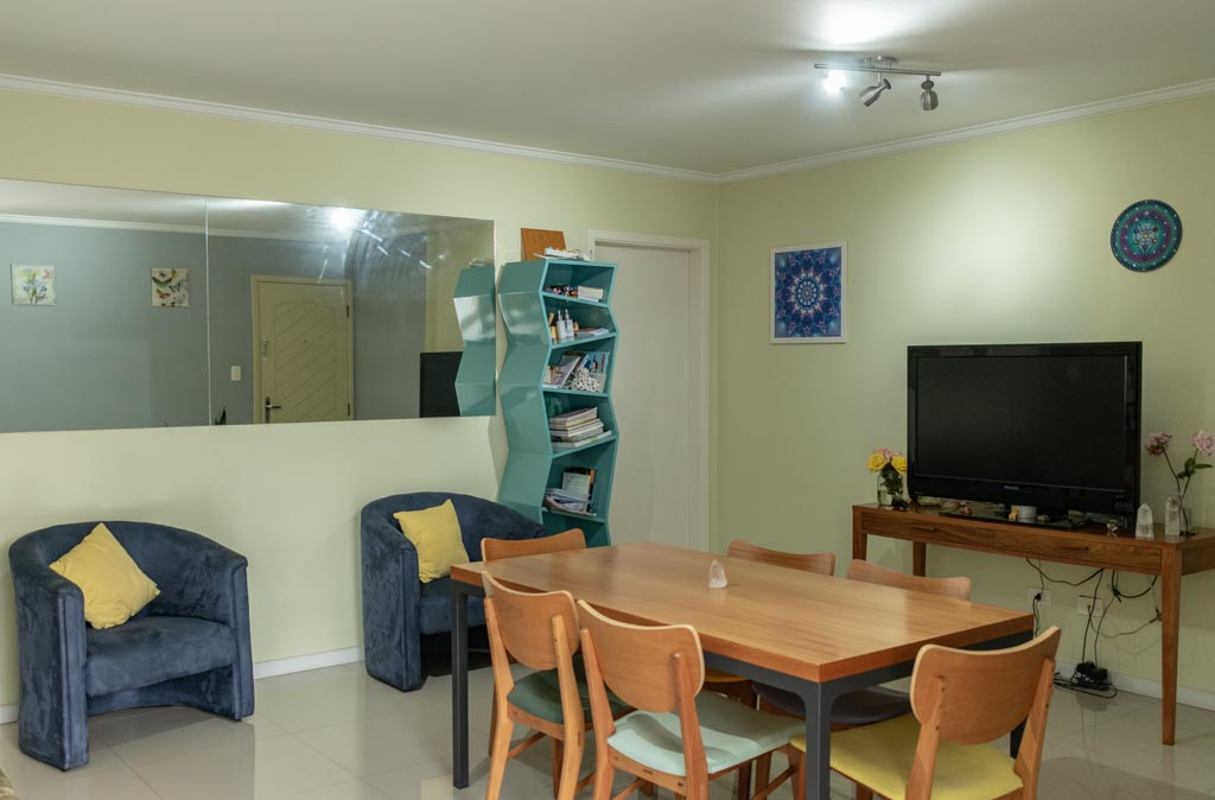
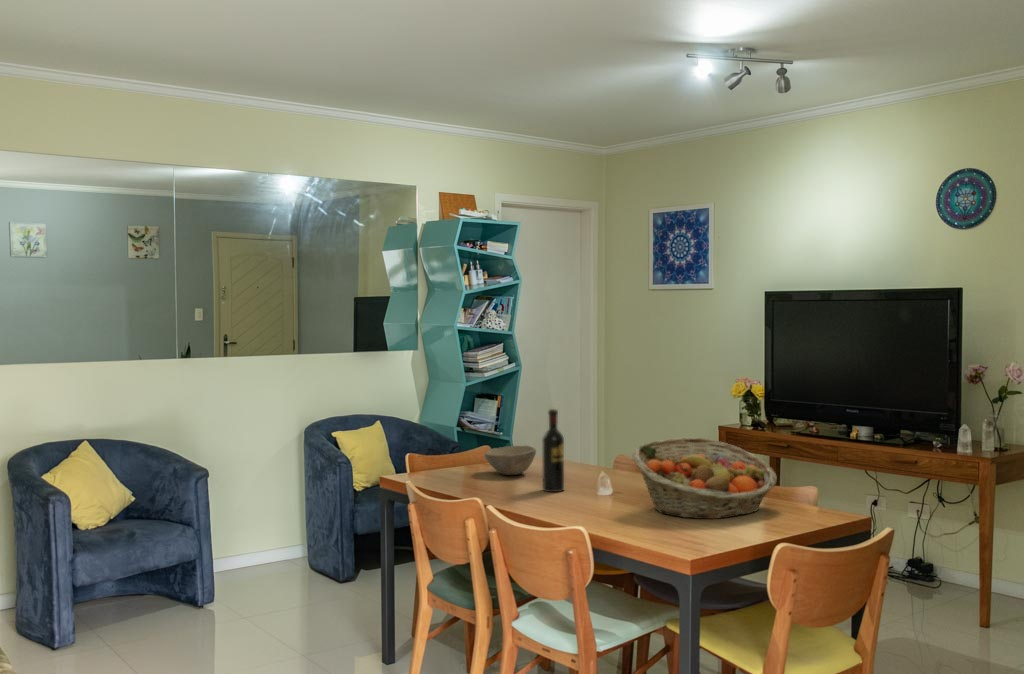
+ wine bottle (553, 449)
+ bowl (510, 461)
+ fruit basket (703, 476)
